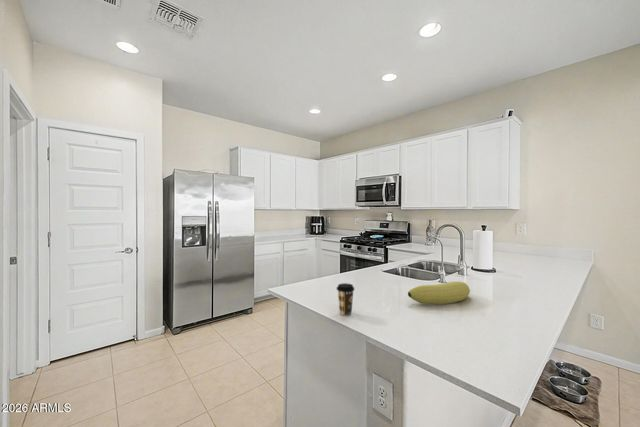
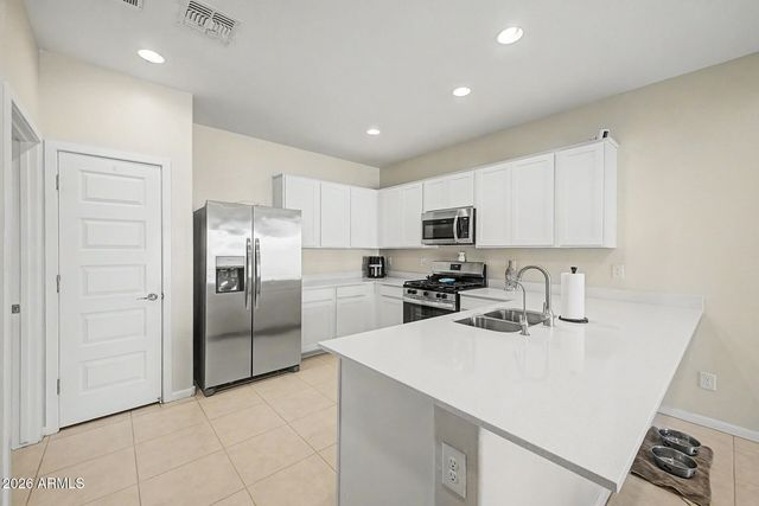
- fruit (439, 289)
- coffee cup (345, 299)
